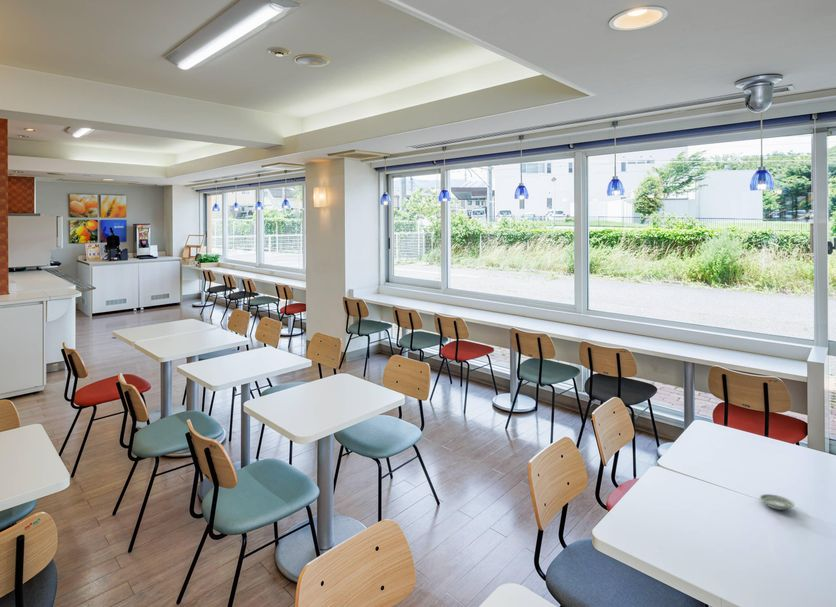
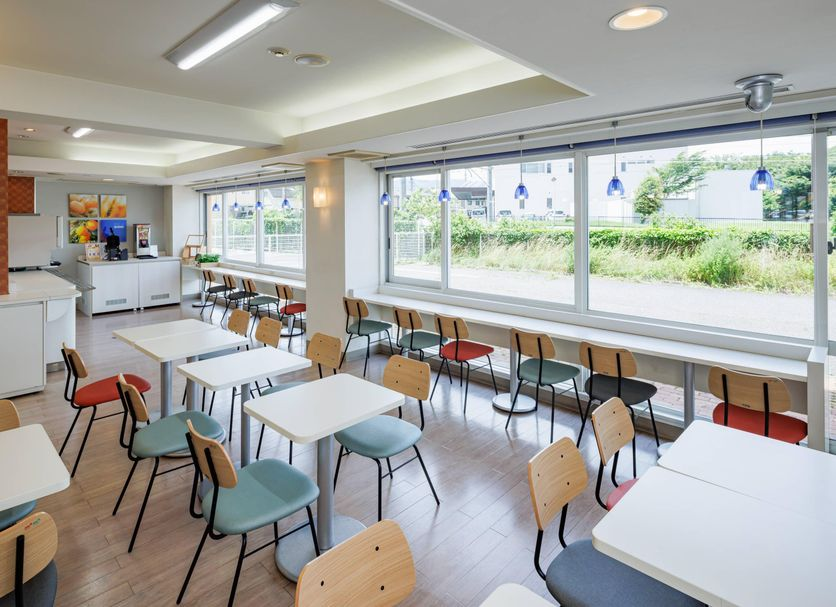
- saucer (776, 503)
